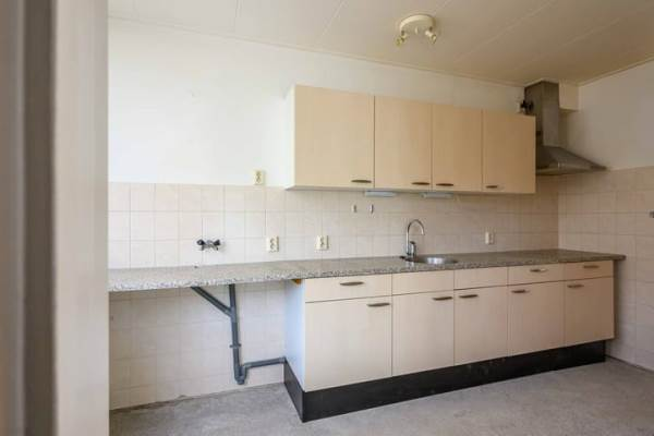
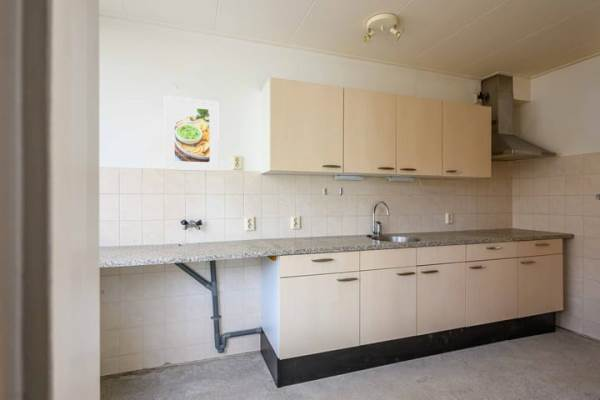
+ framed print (192, 135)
